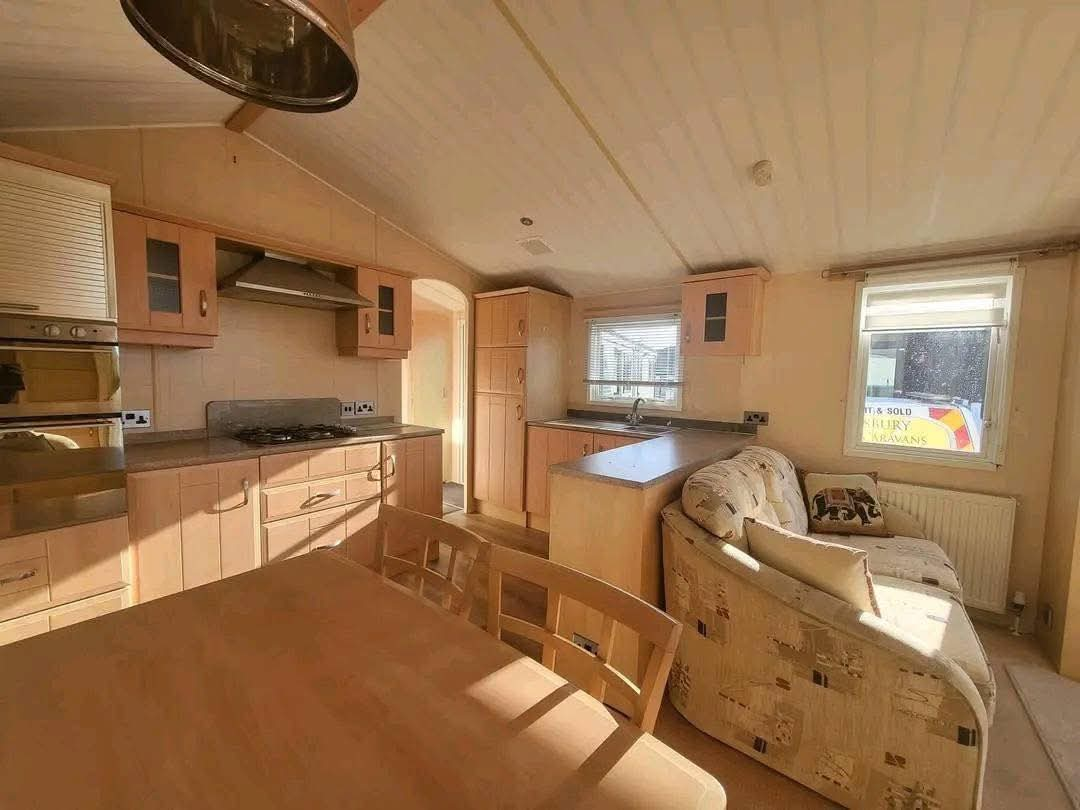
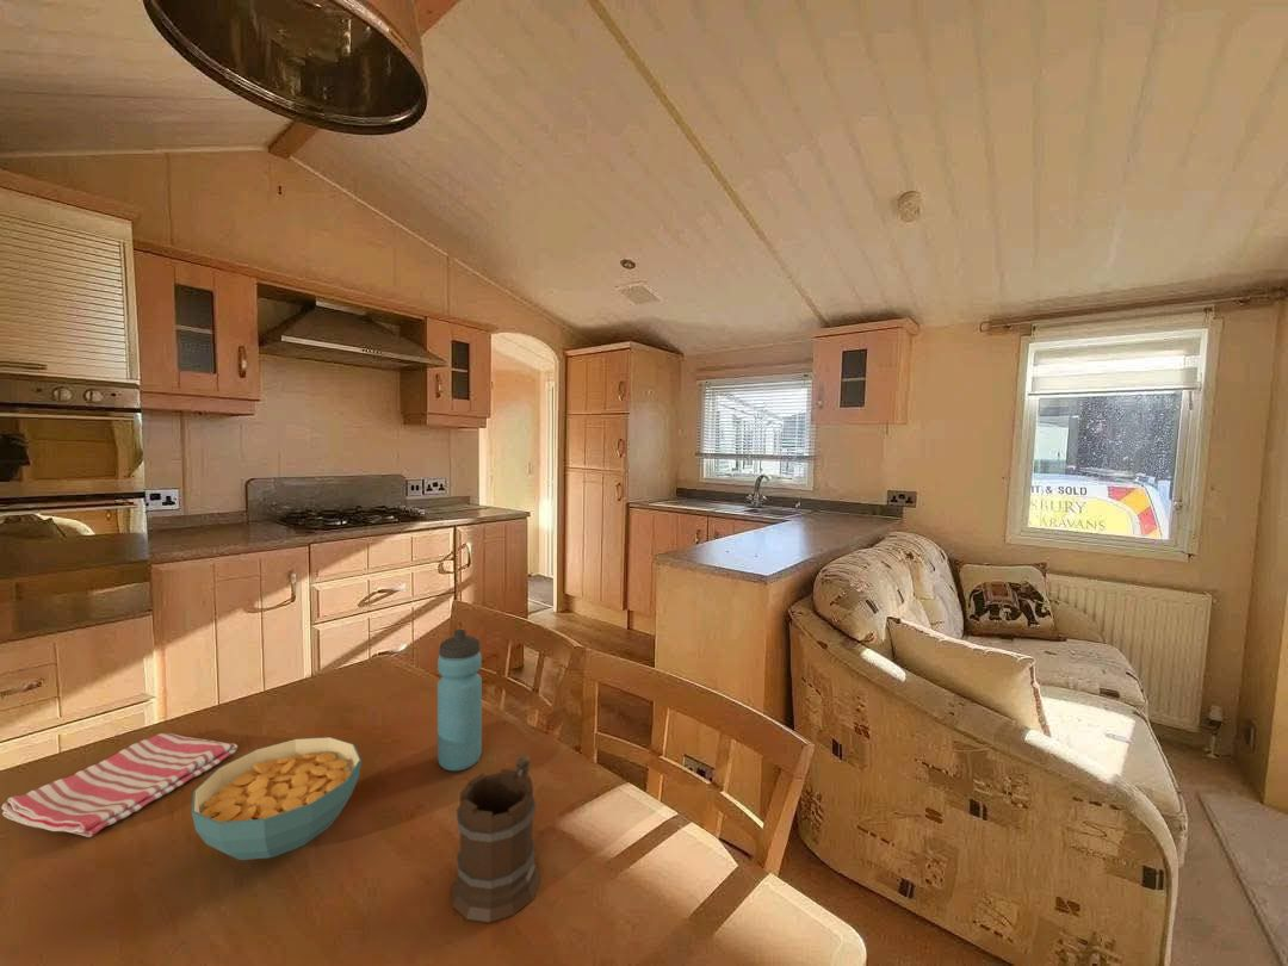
+ dish towel (132, 774)
+ mug (503, 822)
+ water bottle (459, 695)
+ cereal bowl (281, 807)
